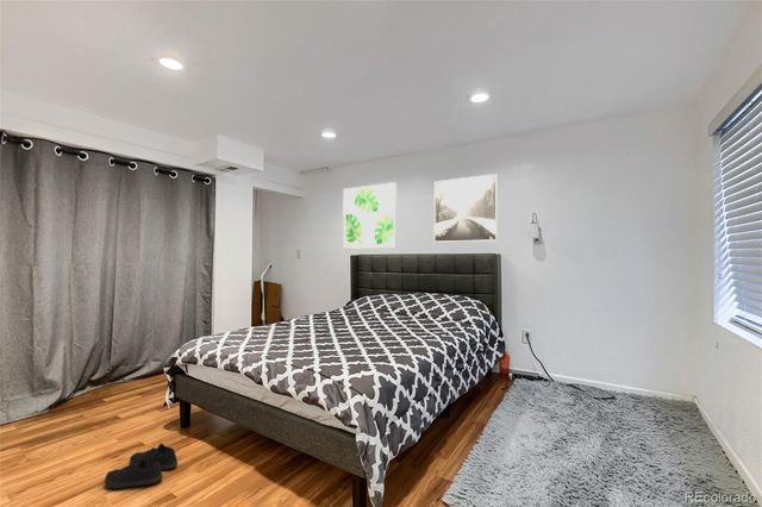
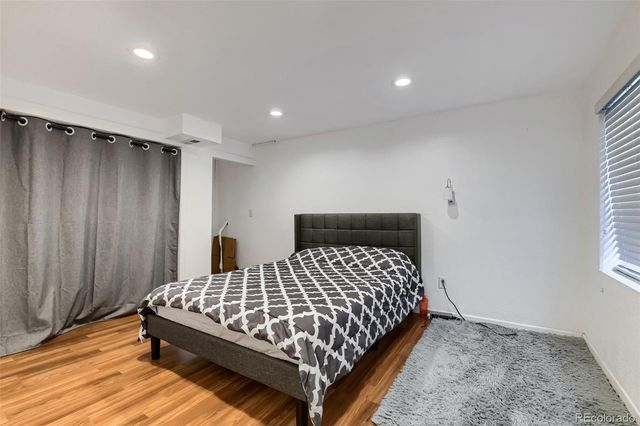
- wall art (368, 217)
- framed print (463, 209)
- shoe (144, 462)
